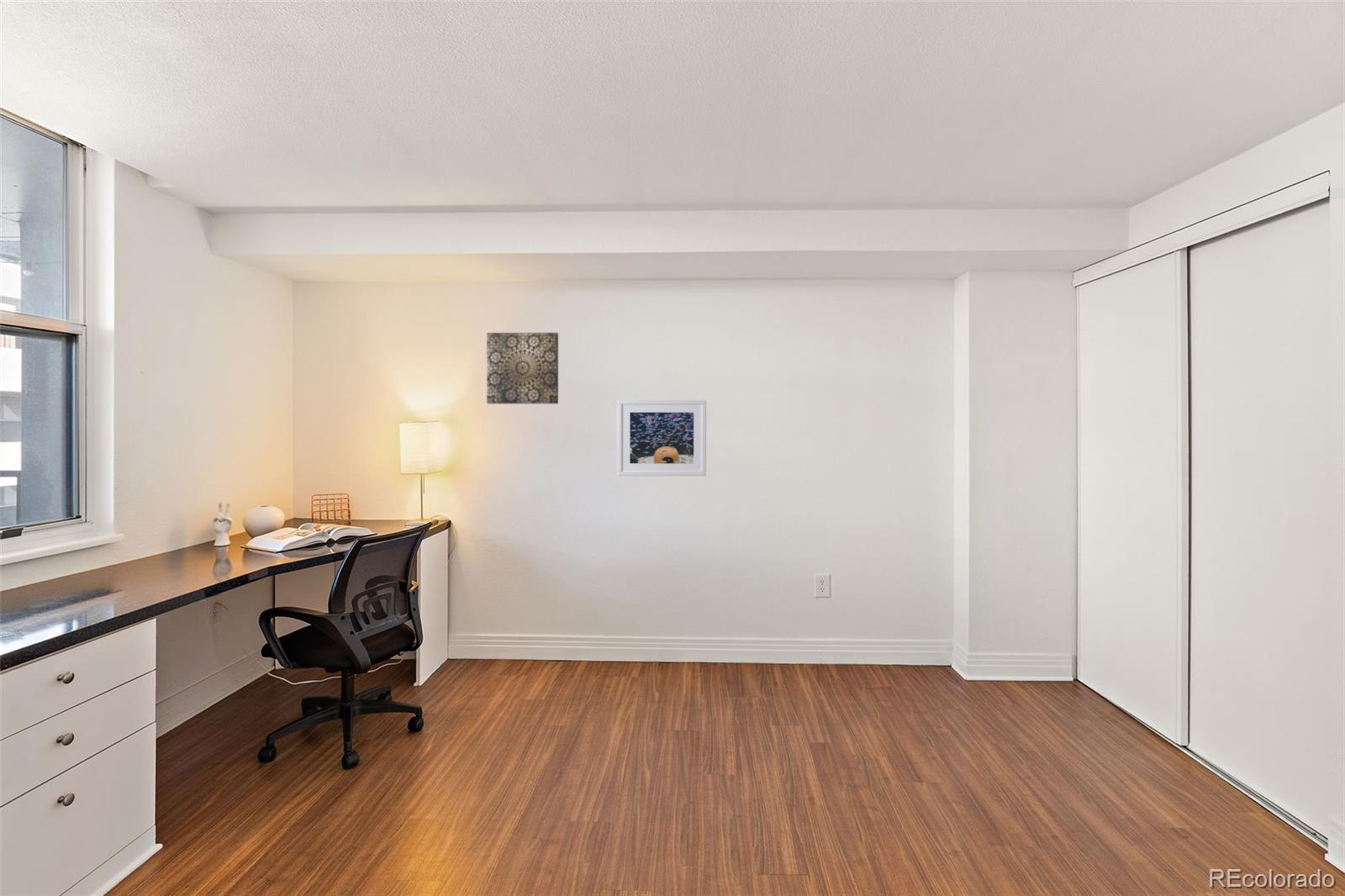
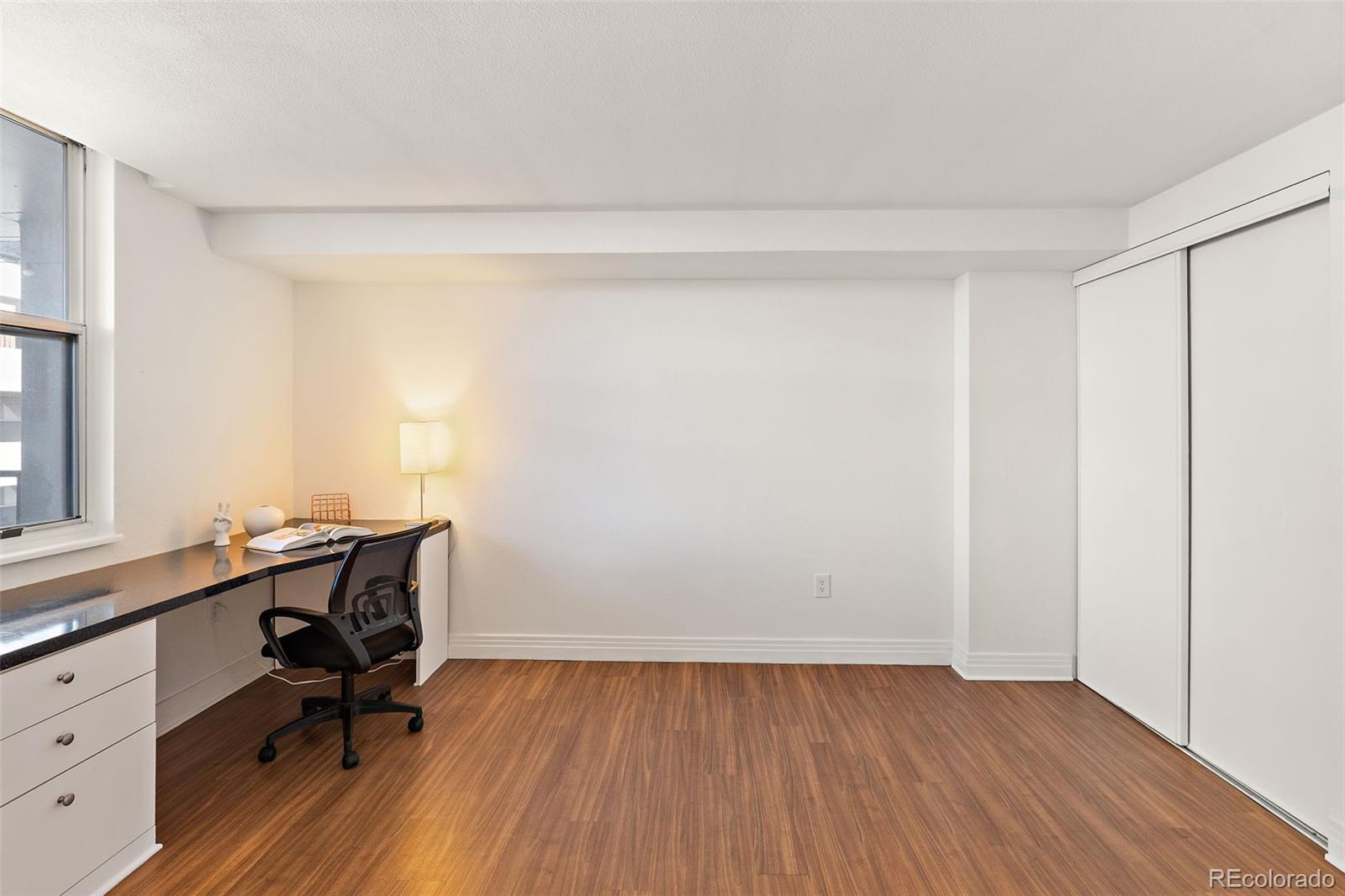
- wall art (522, 368)
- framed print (662, 438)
